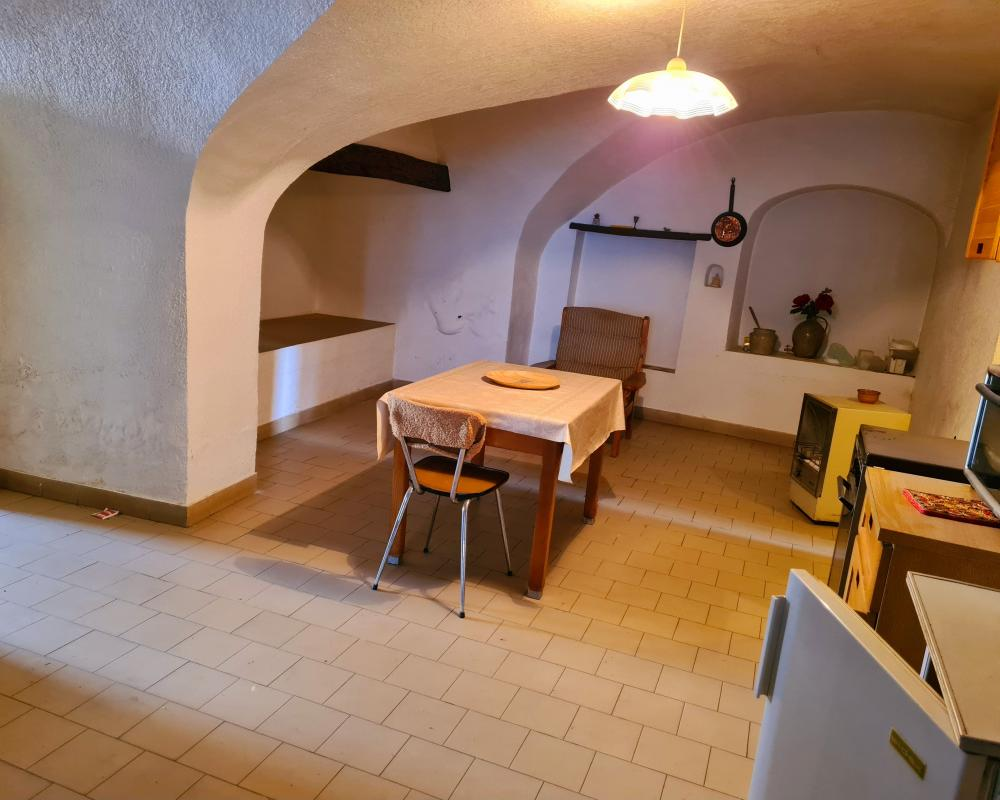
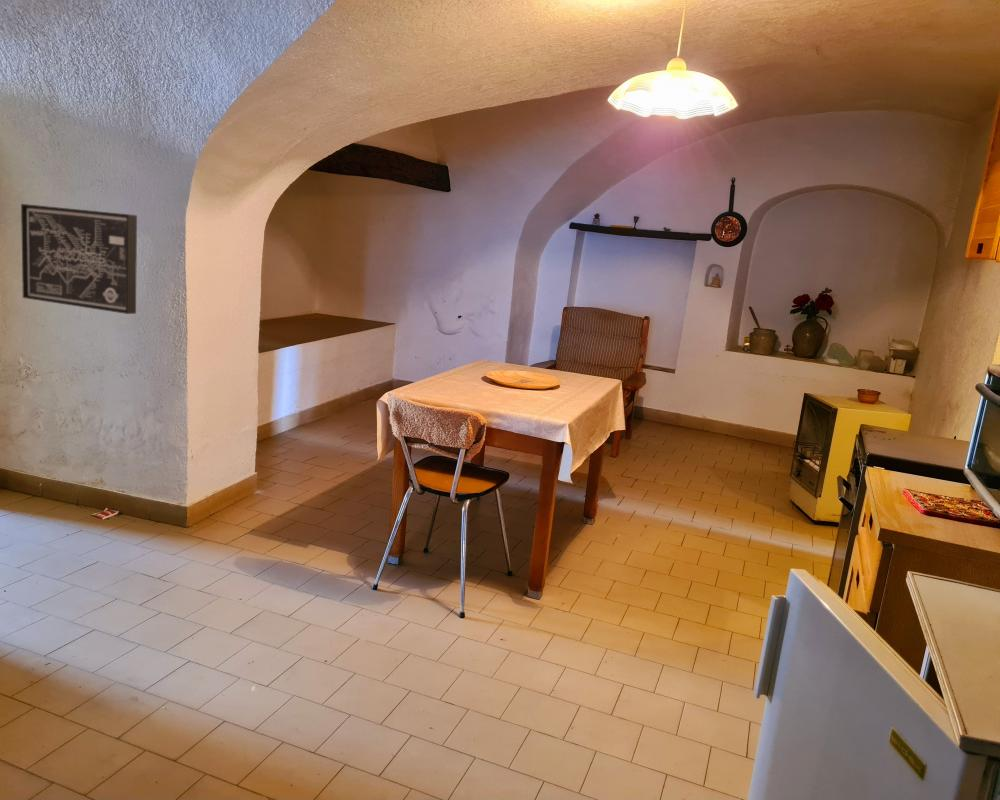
+ wall art (77, 258)
